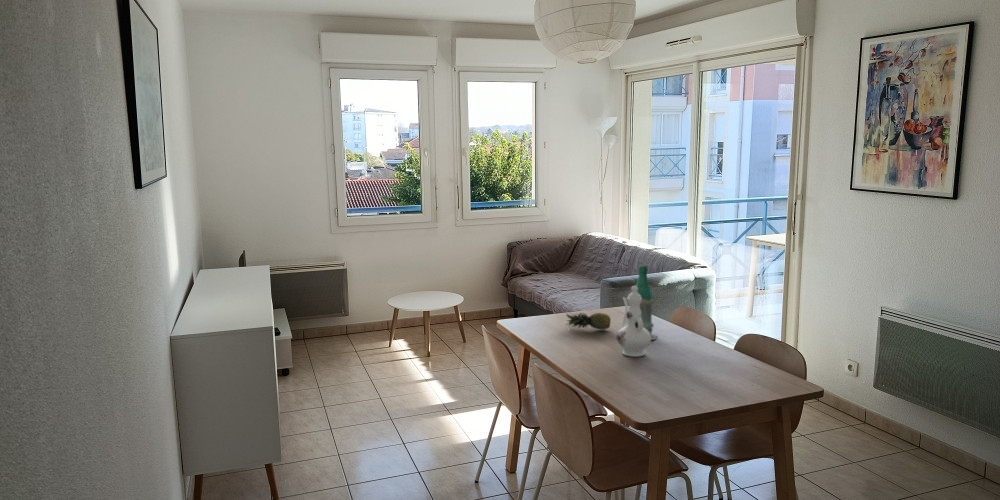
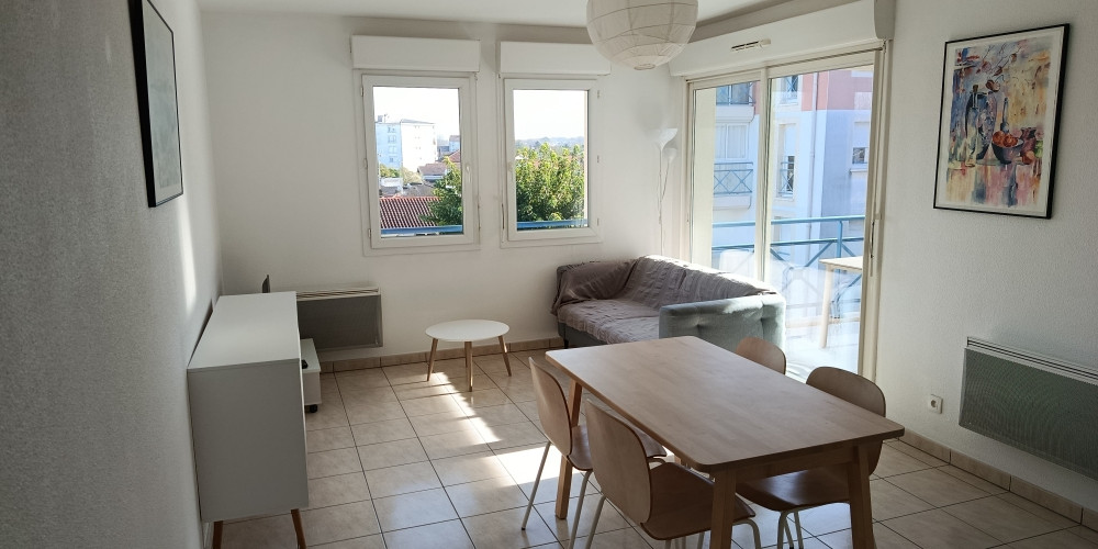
- fruit (587, 320)
- chinaware (632, 318)
- bottle (643, 301)
